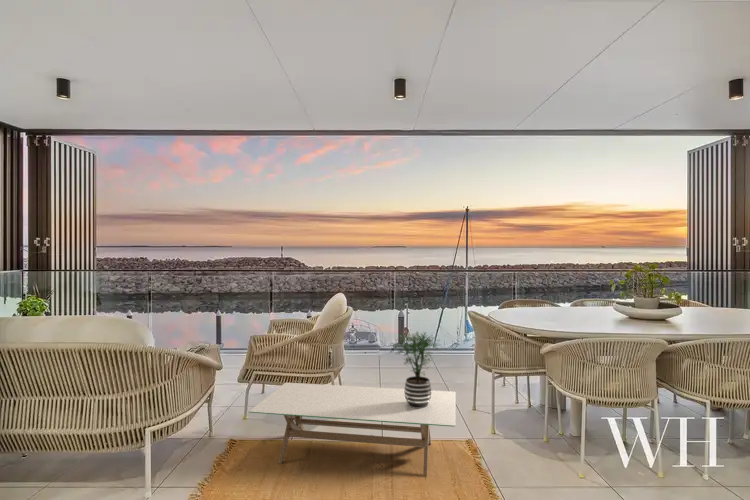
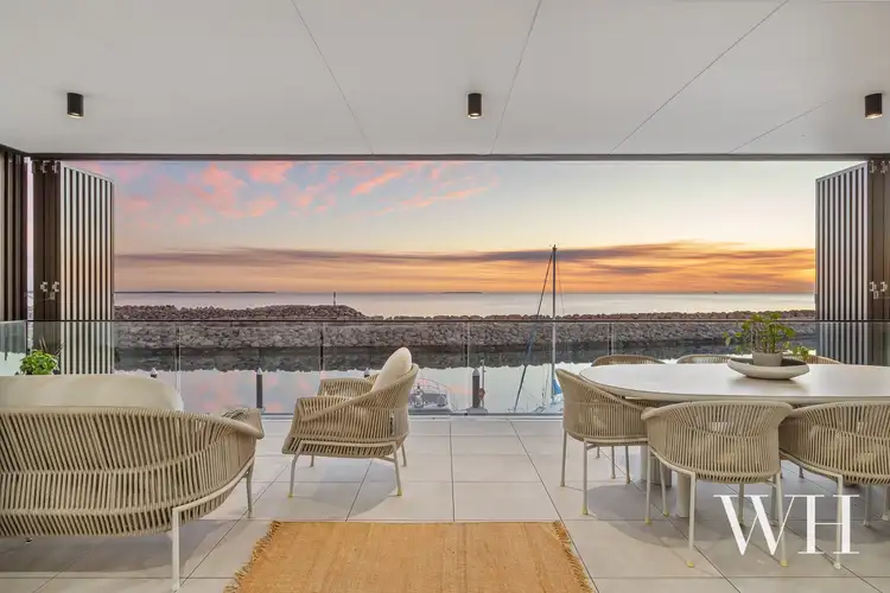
- potted plant (415, 368)
- coffee table (358, 426)
